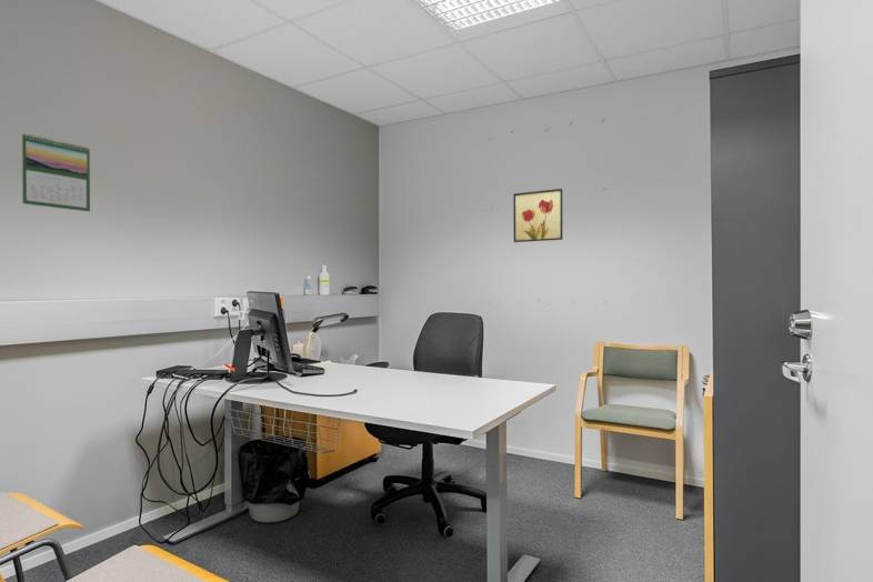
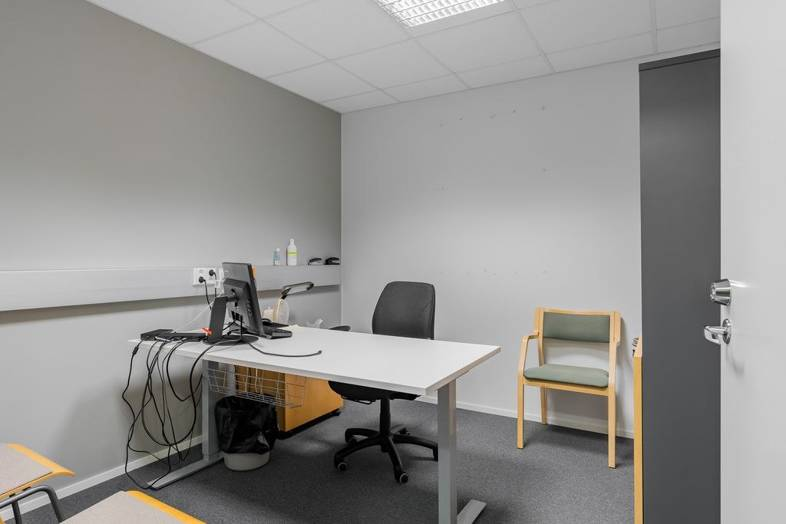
- wall art (538, 215)
- calendar (57, 173)
